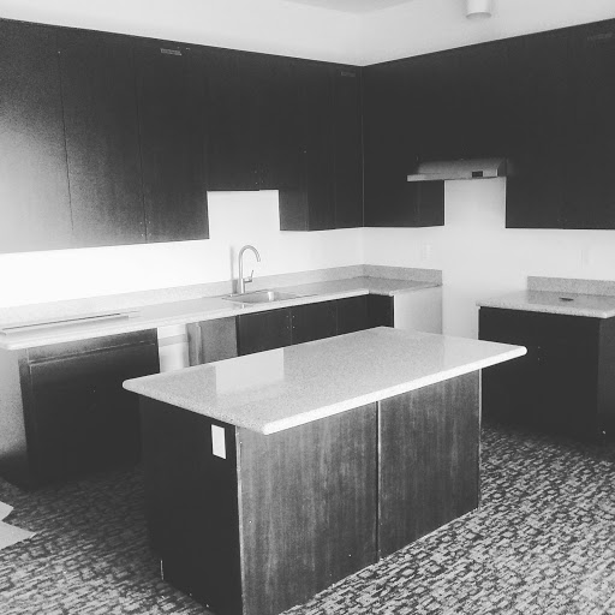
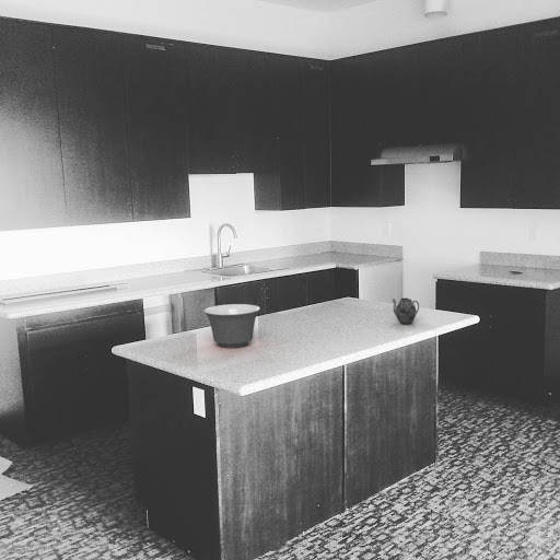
+ teapot (405, 310)
+ mixing bowl (232, 326)
